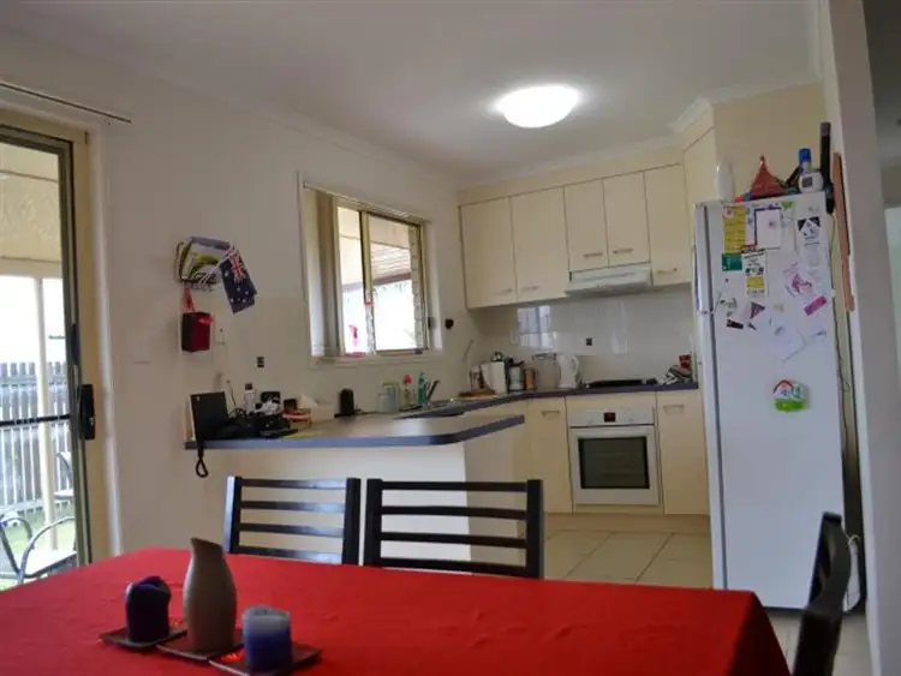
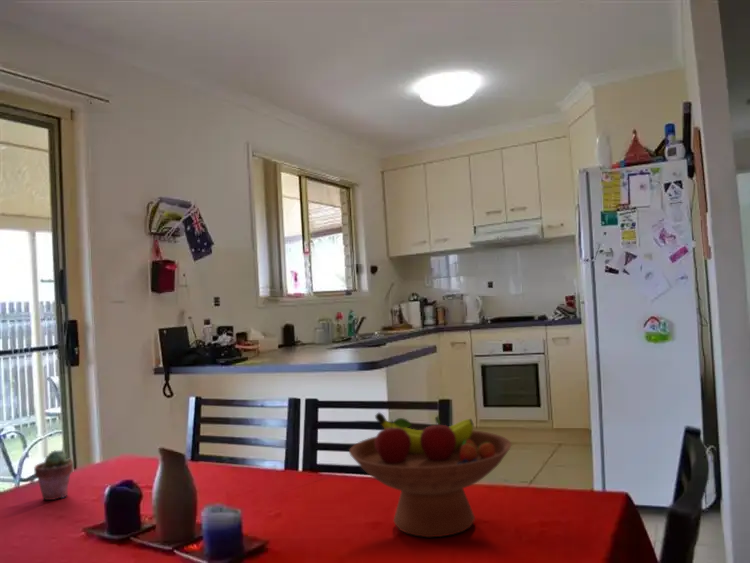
+ fruit bowl (430, 469)
+ potted succulent (54, 473)
